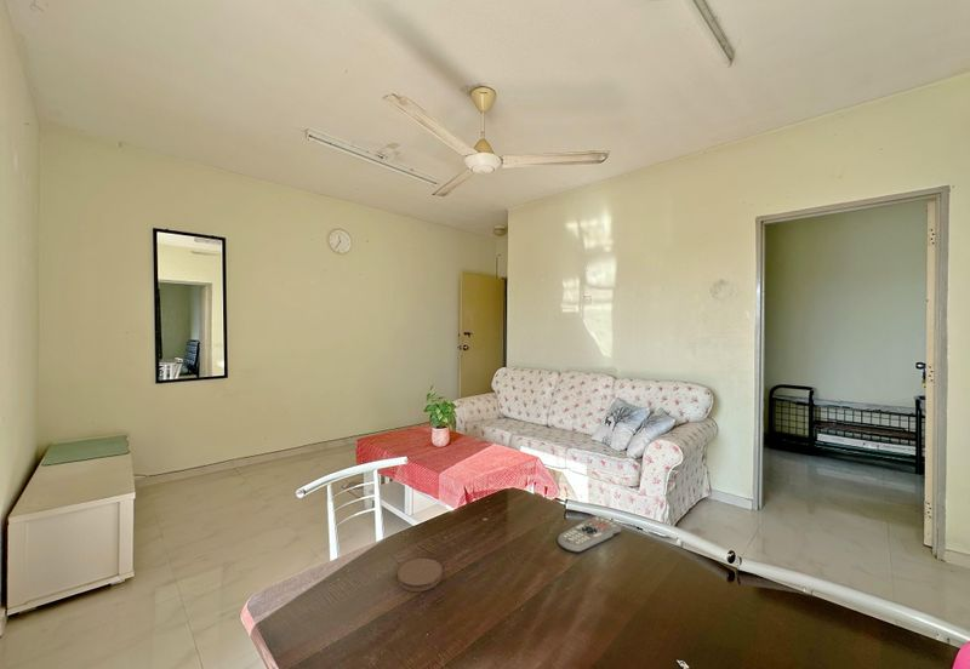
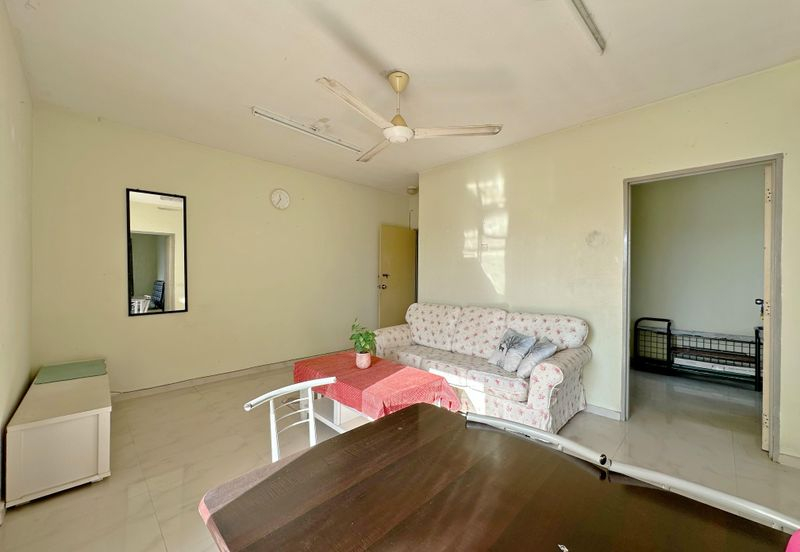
- remote control (588, 533)
- coaster (420, 573)
